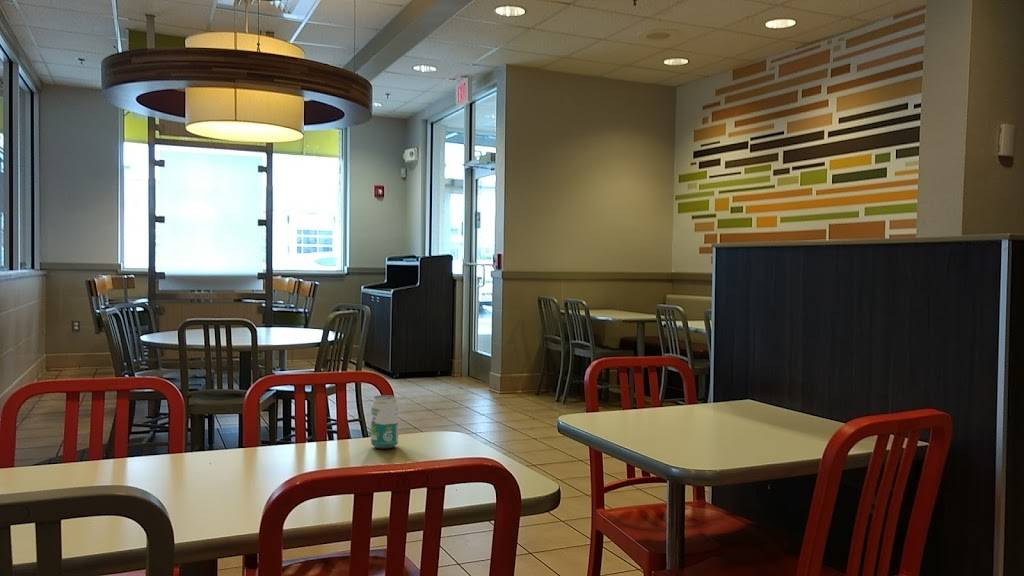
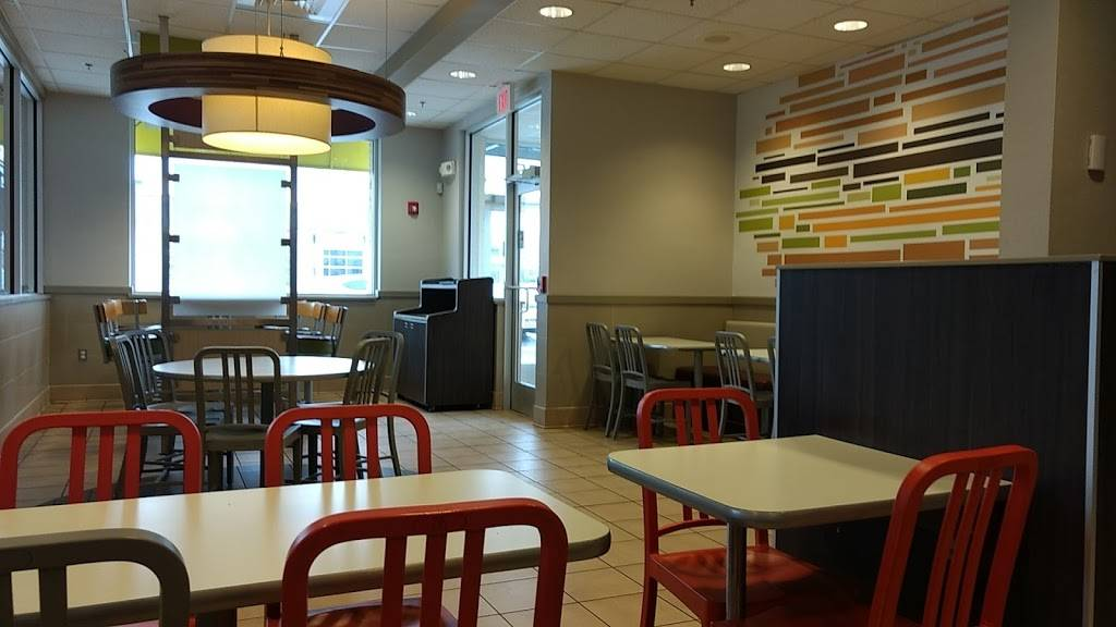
- beverage can (384, 421)
